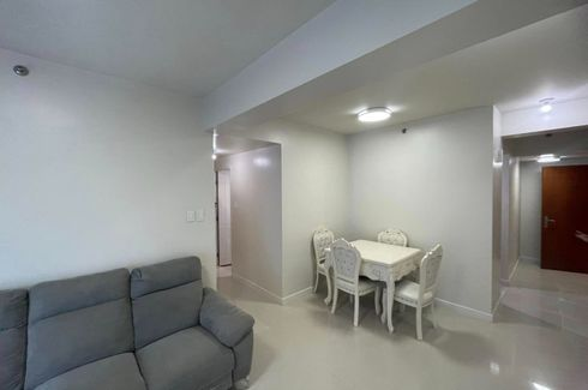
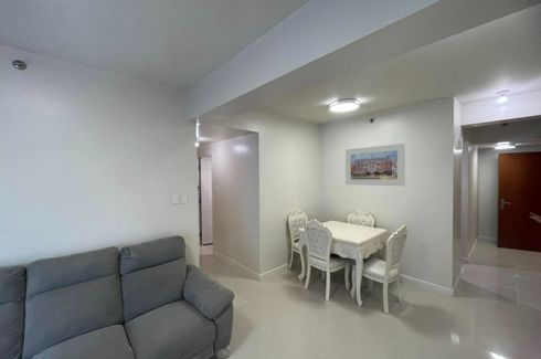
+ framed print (372, 166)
